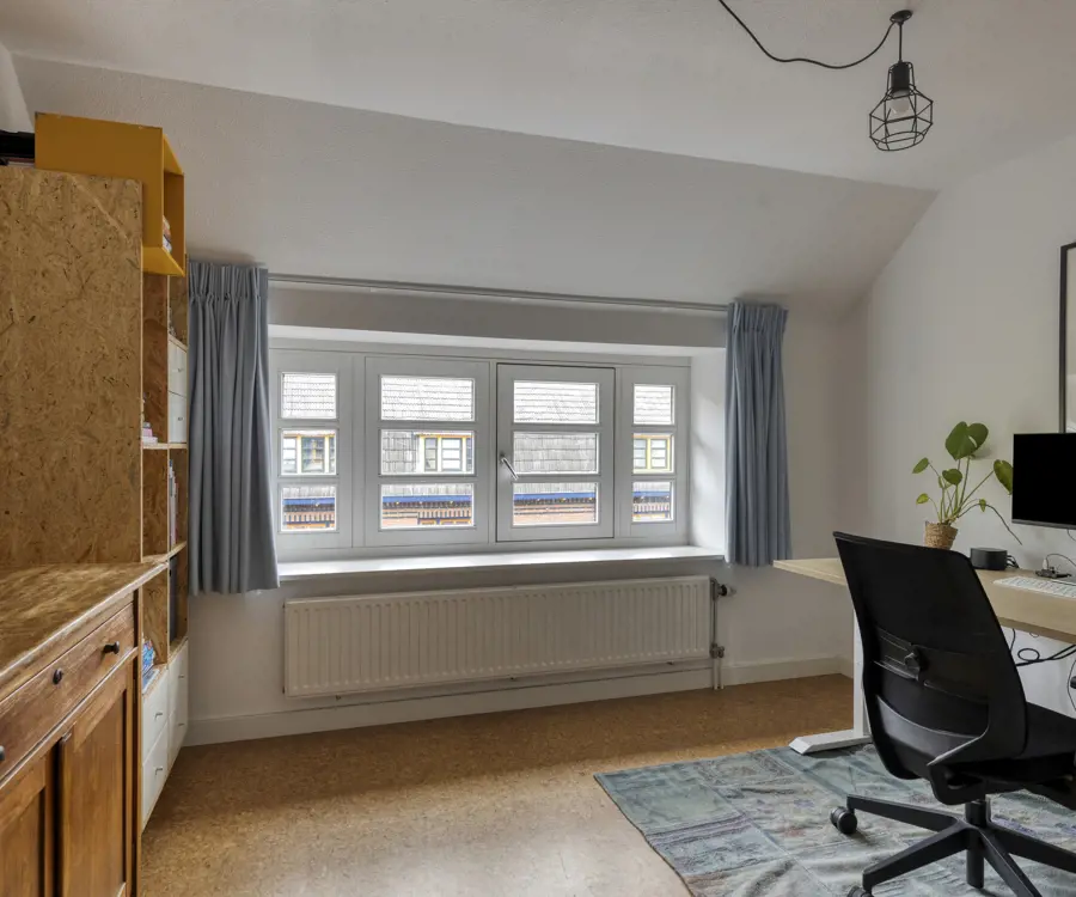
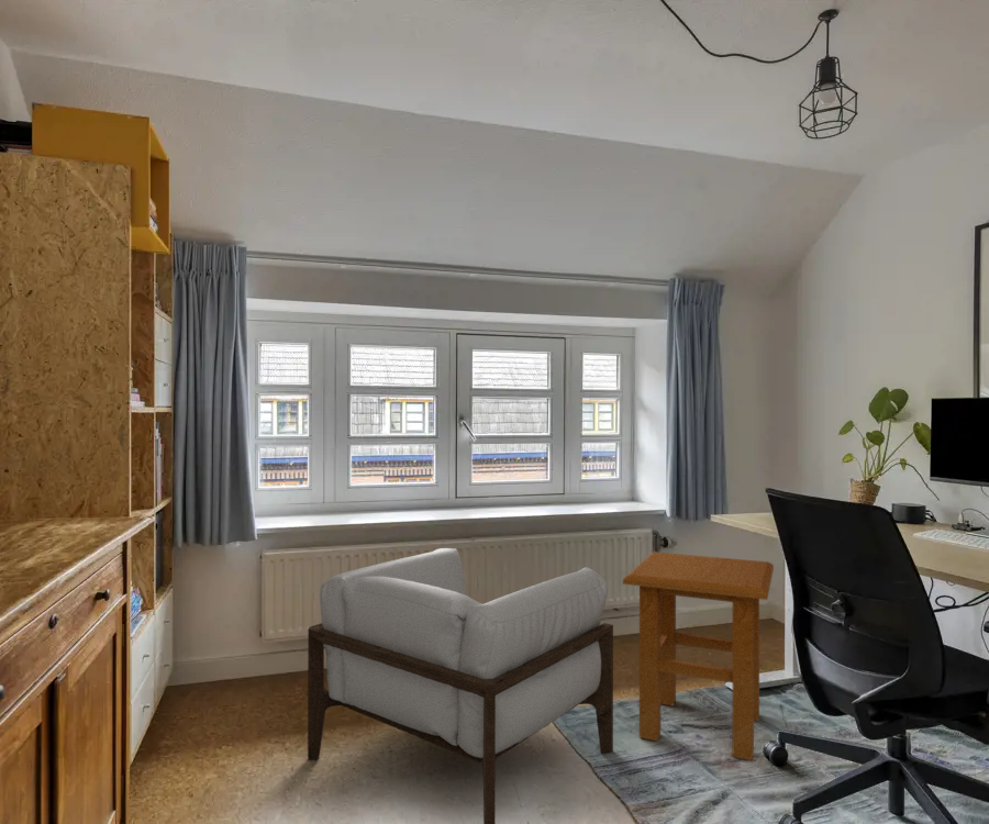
+ side table (701, 646)
+ armchair (460, 661)
